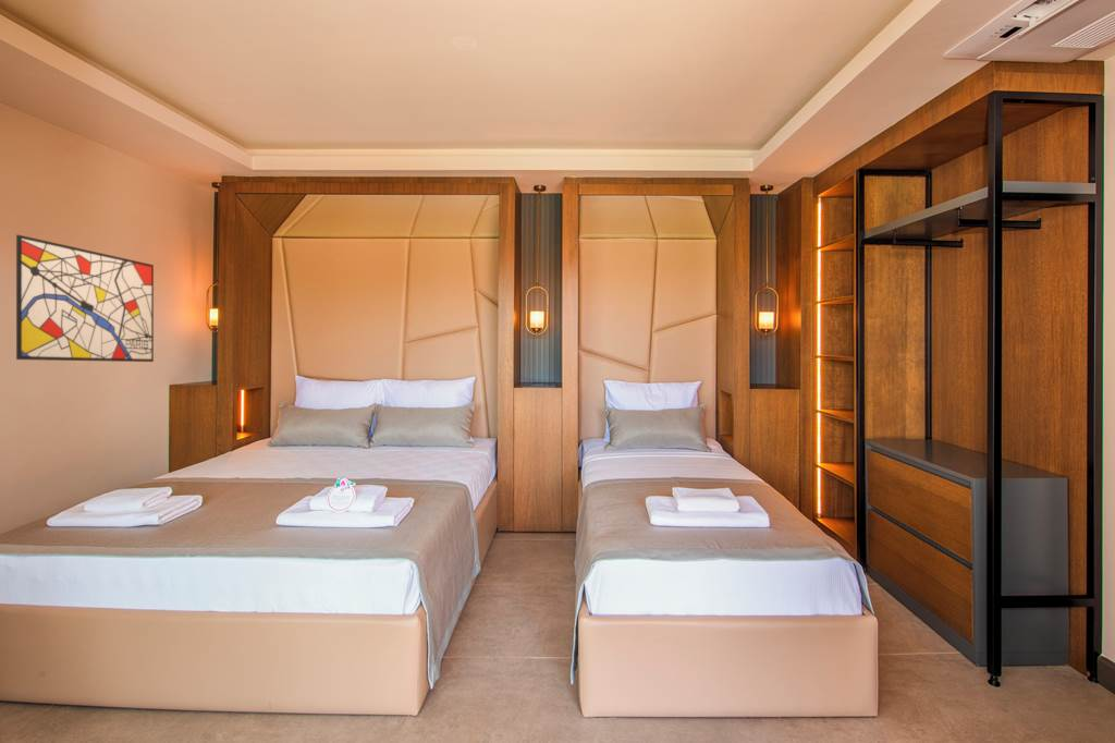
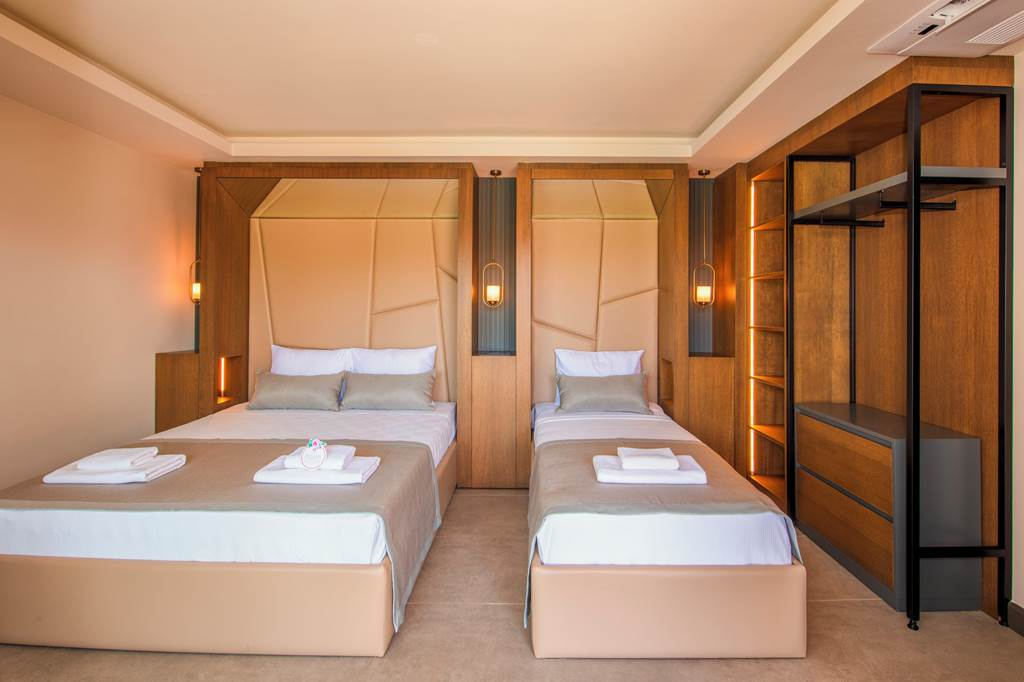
- wall art (93, 306)
